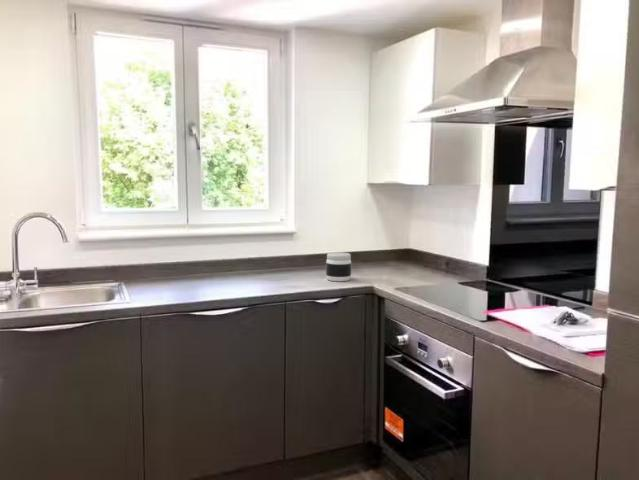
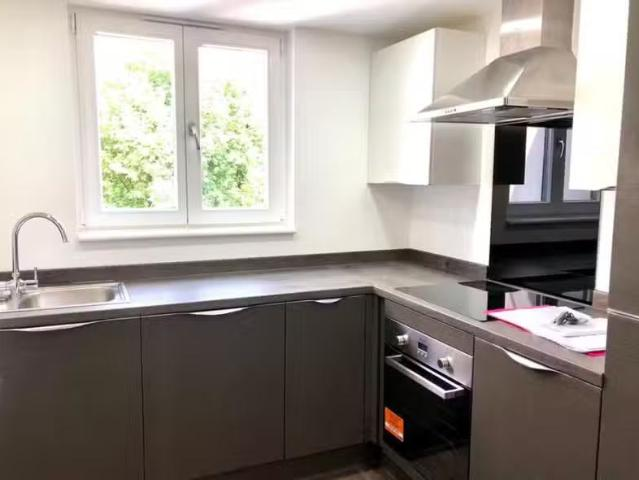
- jar (338, 266)
